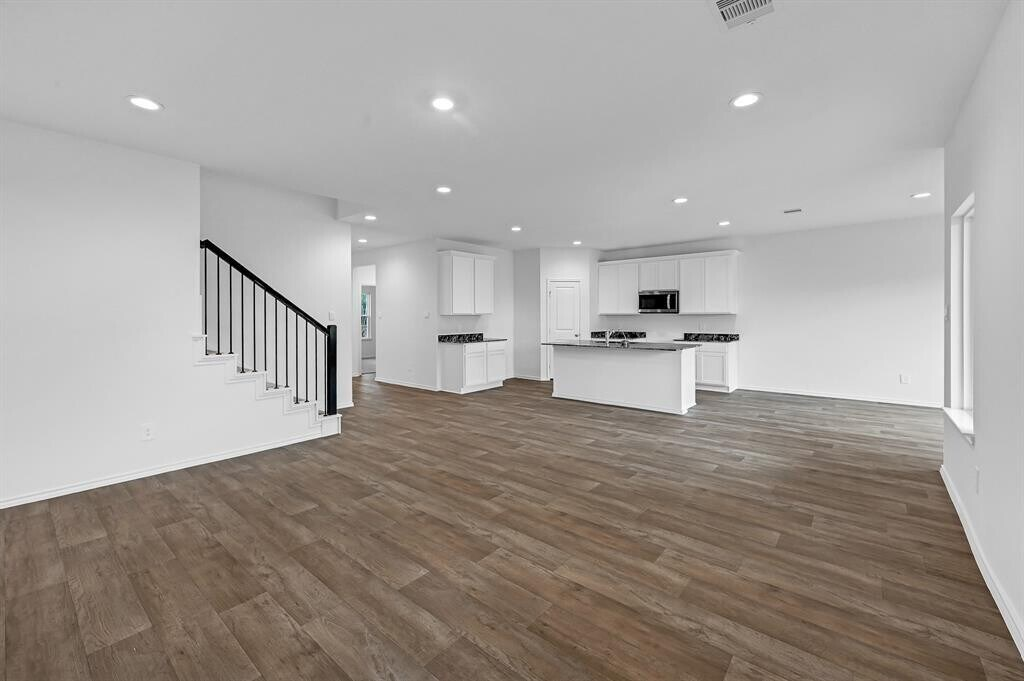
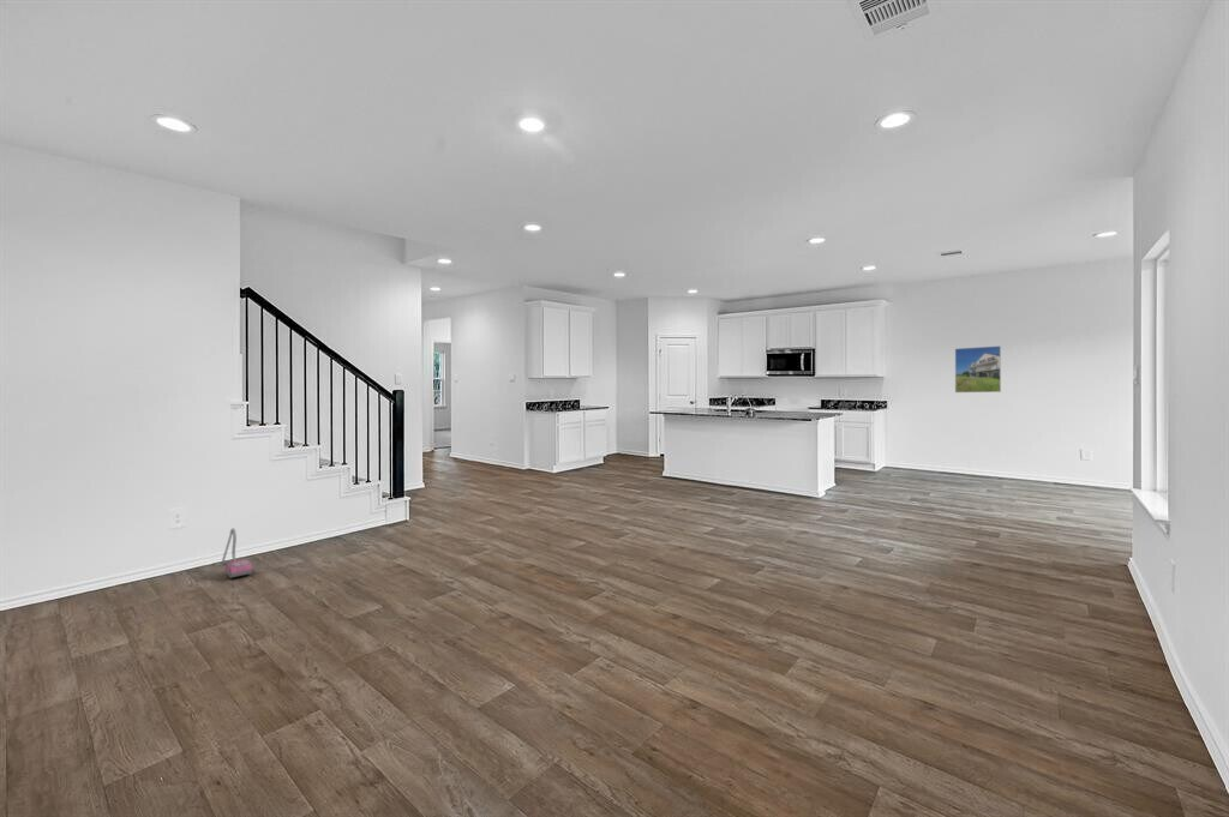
+ vacuum cleaner (232, 549)
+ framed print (977, 370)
